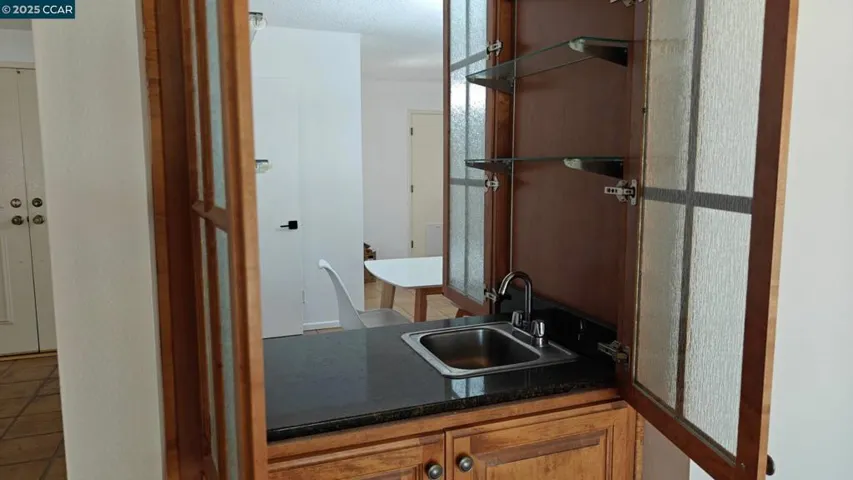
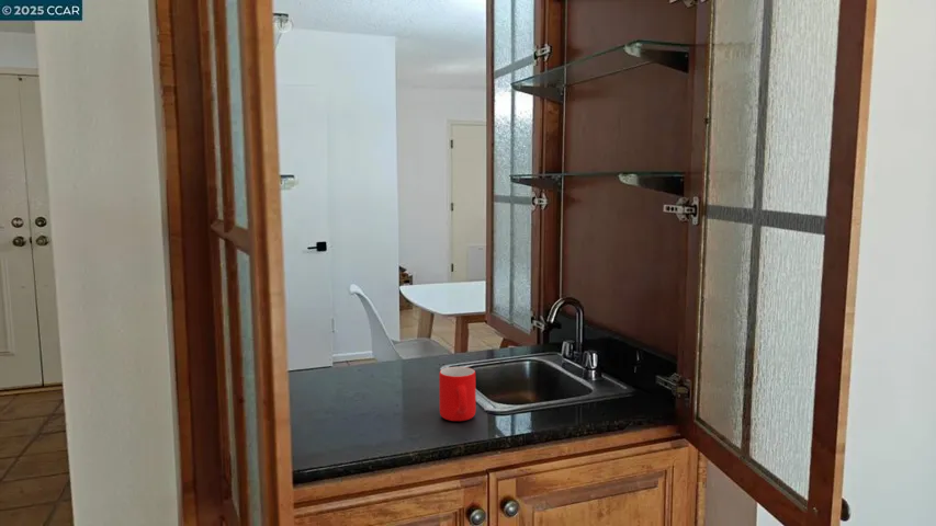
+ mug (459, 397)
